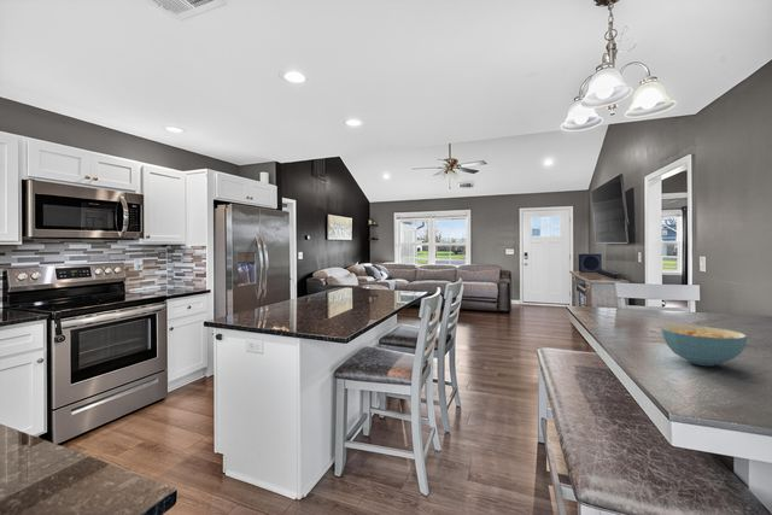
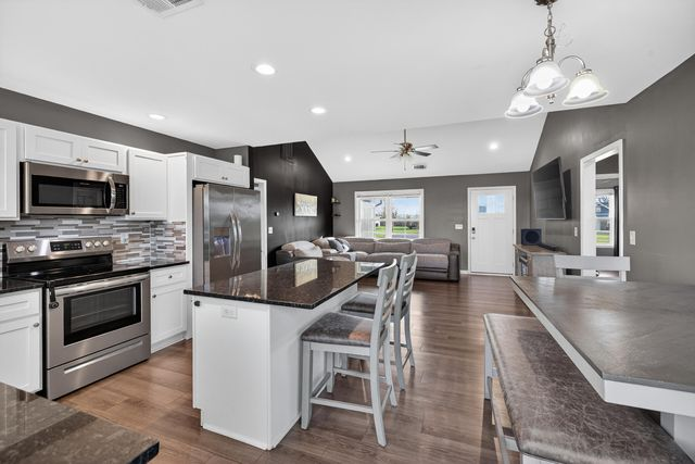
- cereal bowl (701, 346)
